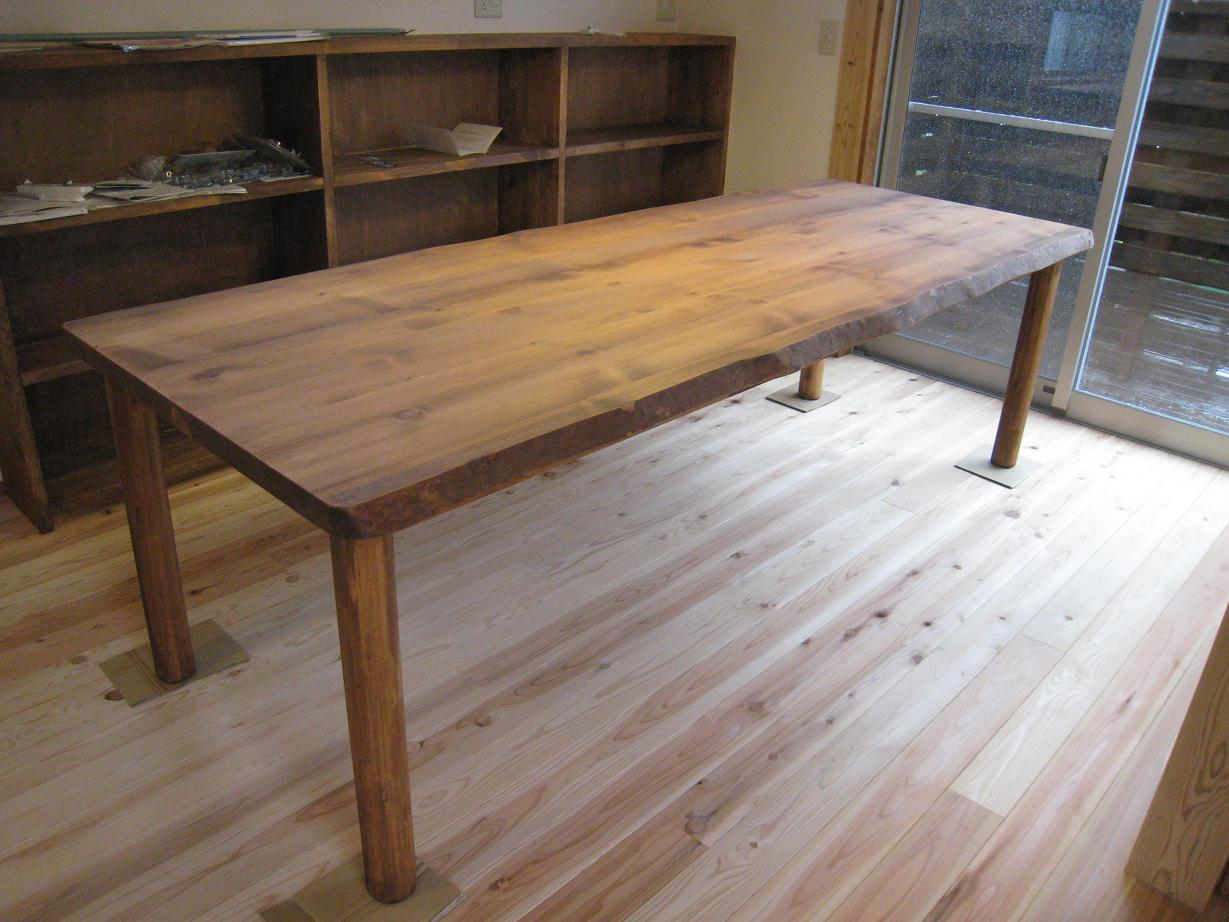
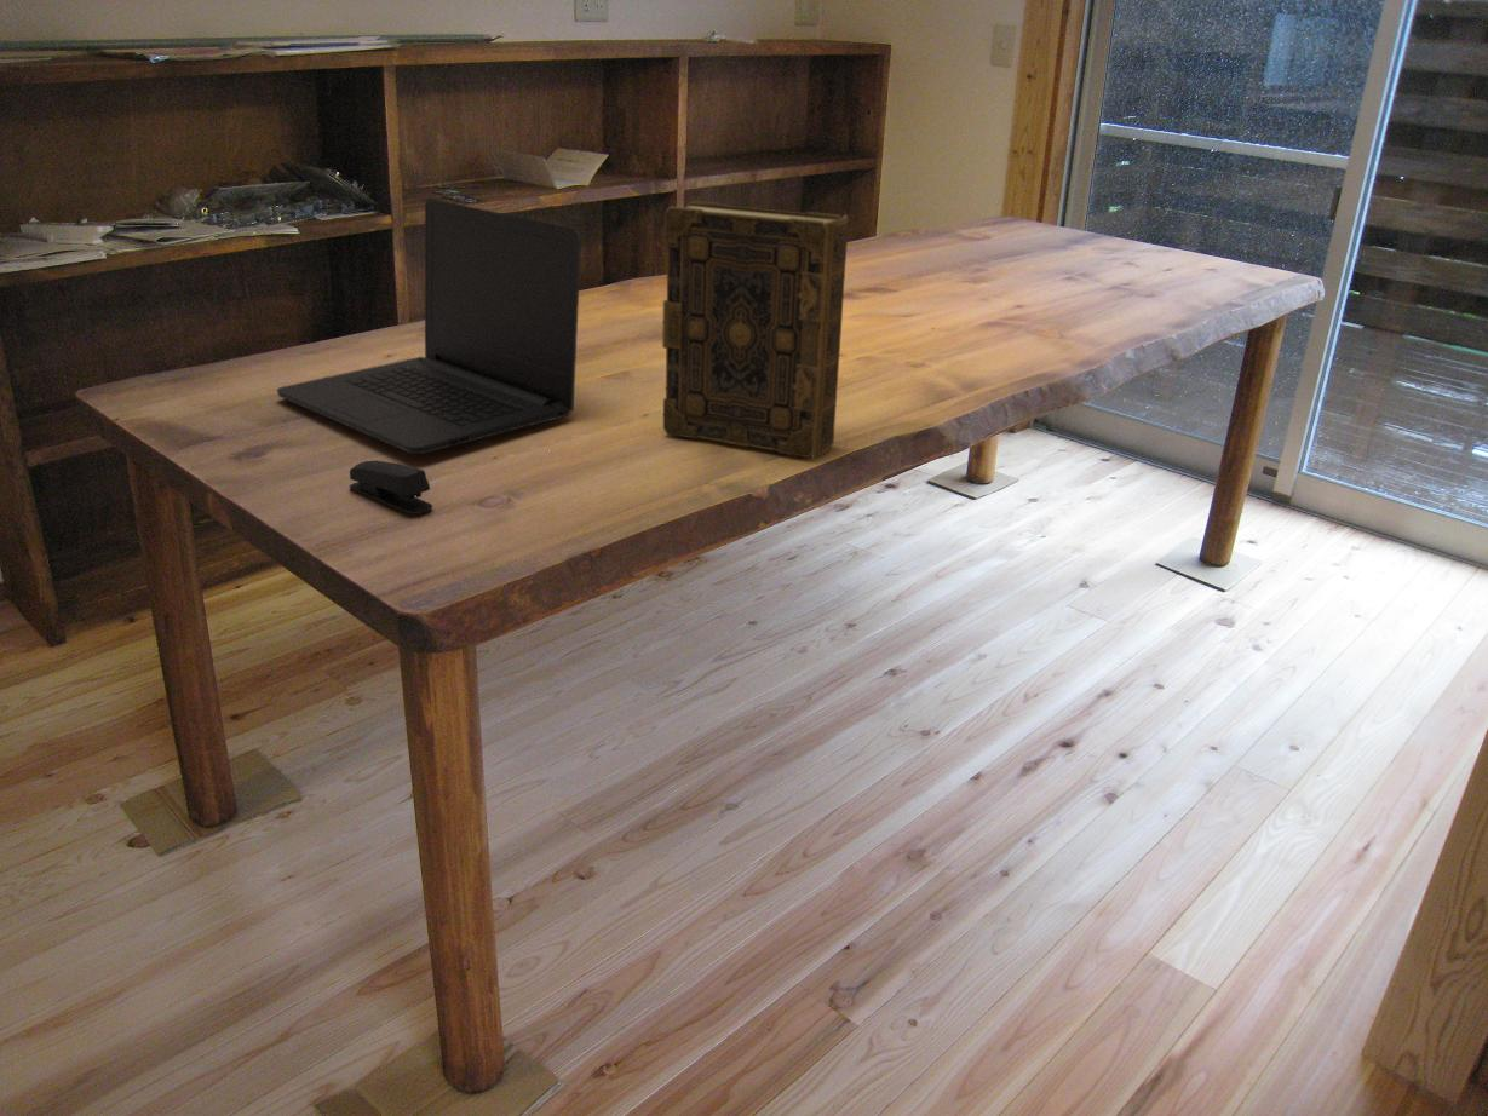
+ book (753, 329)
+ stapler (387, 478)
+ laptop (425, 317)
